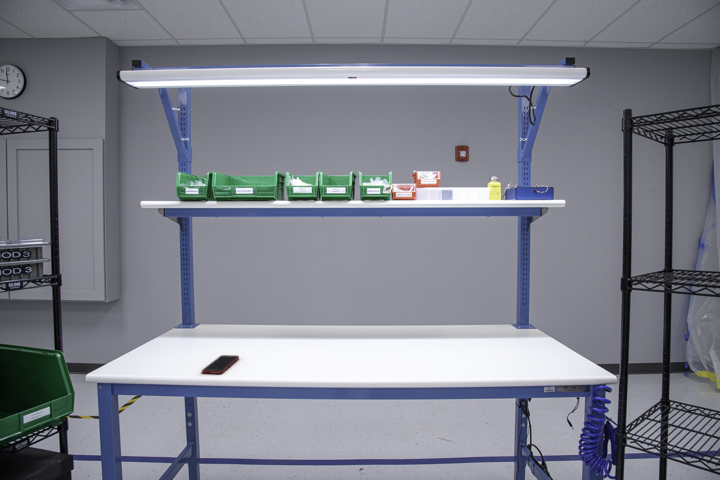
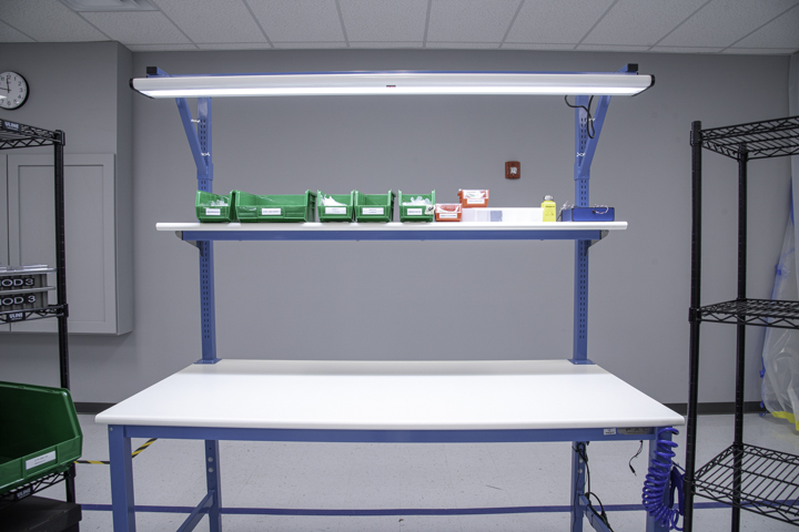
- cell phone (221, 364)
